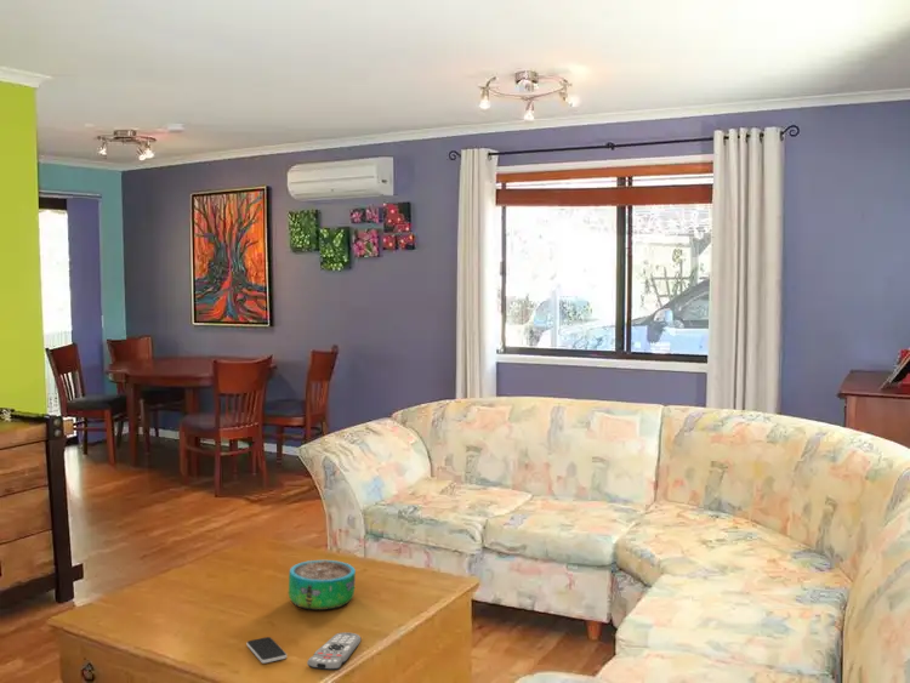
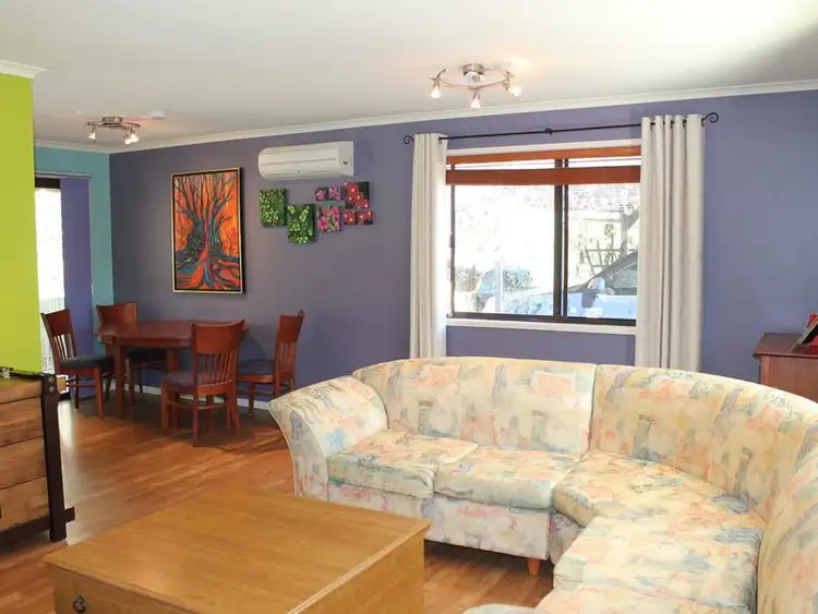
- decorative bowl (322, 585)
- smartphone (266, 649)
- remote control (336, 650)
